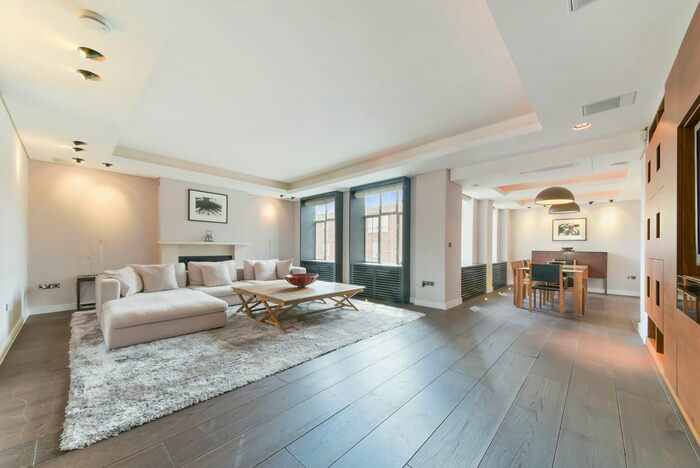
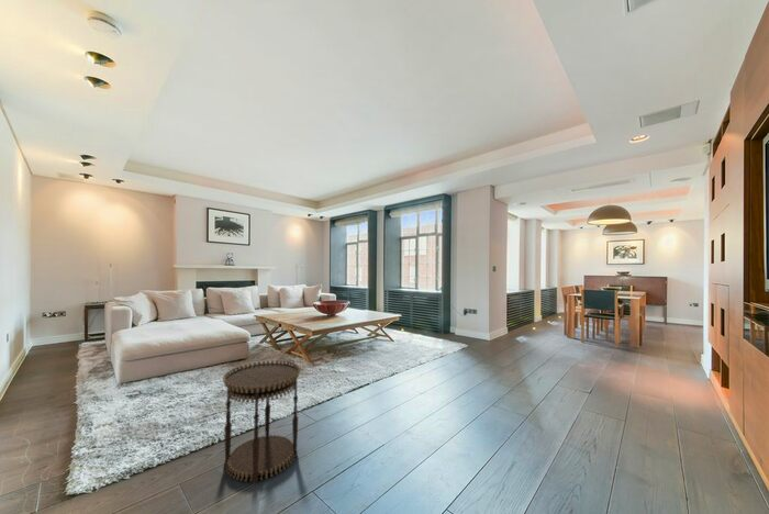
+ side table (265, 415)
